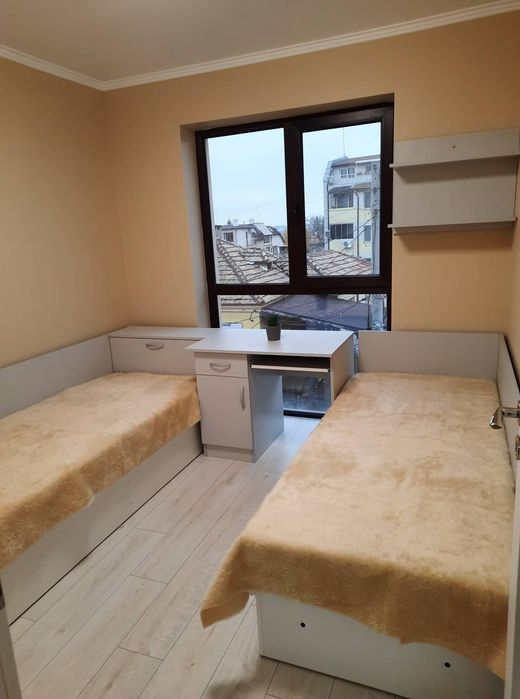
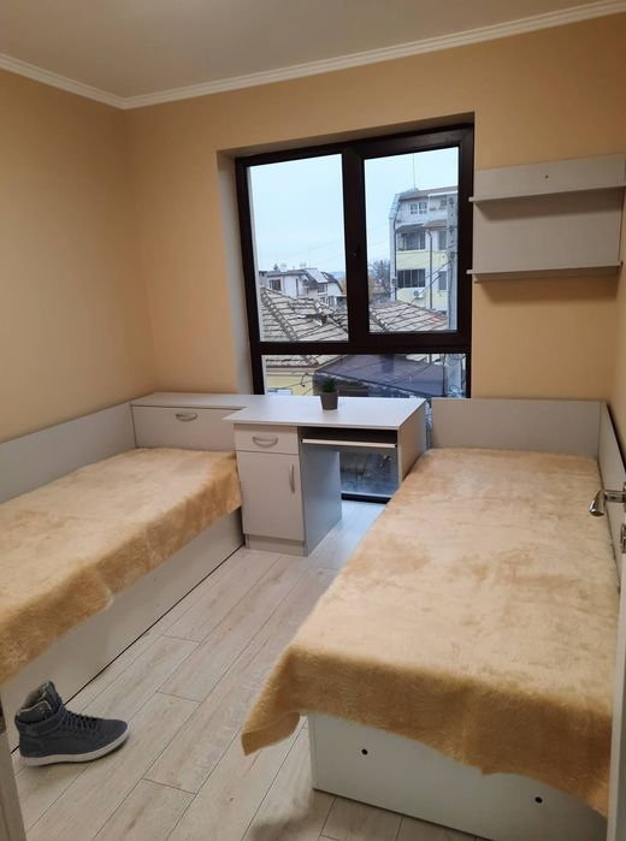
+ sneaker (70, 716)
